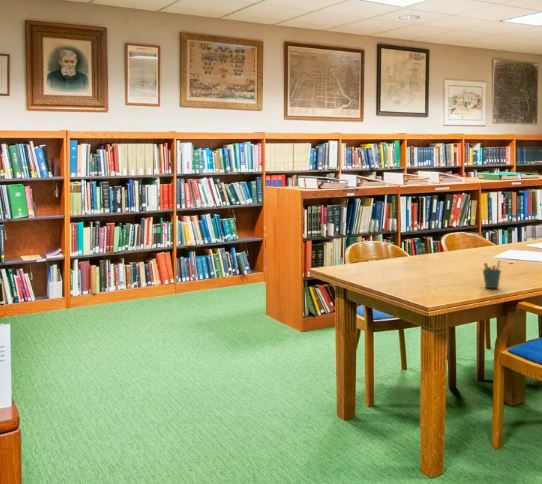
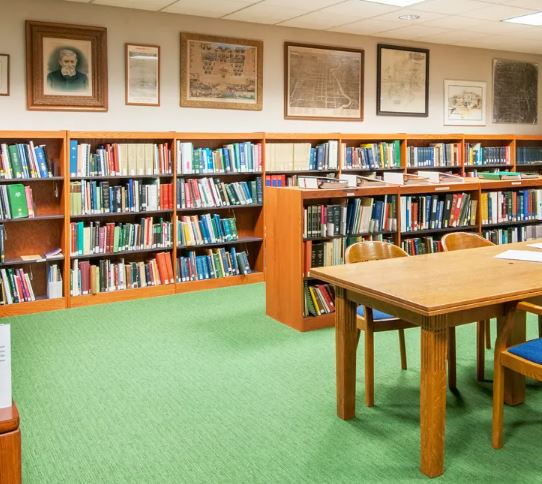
- pen holder (491, 273)
